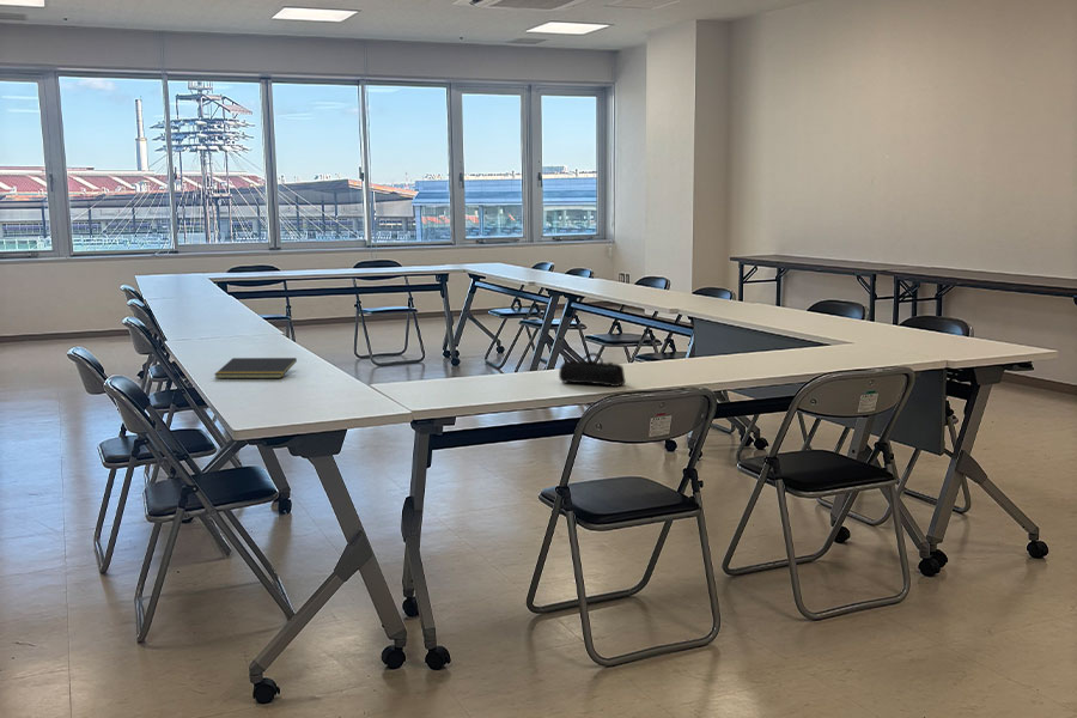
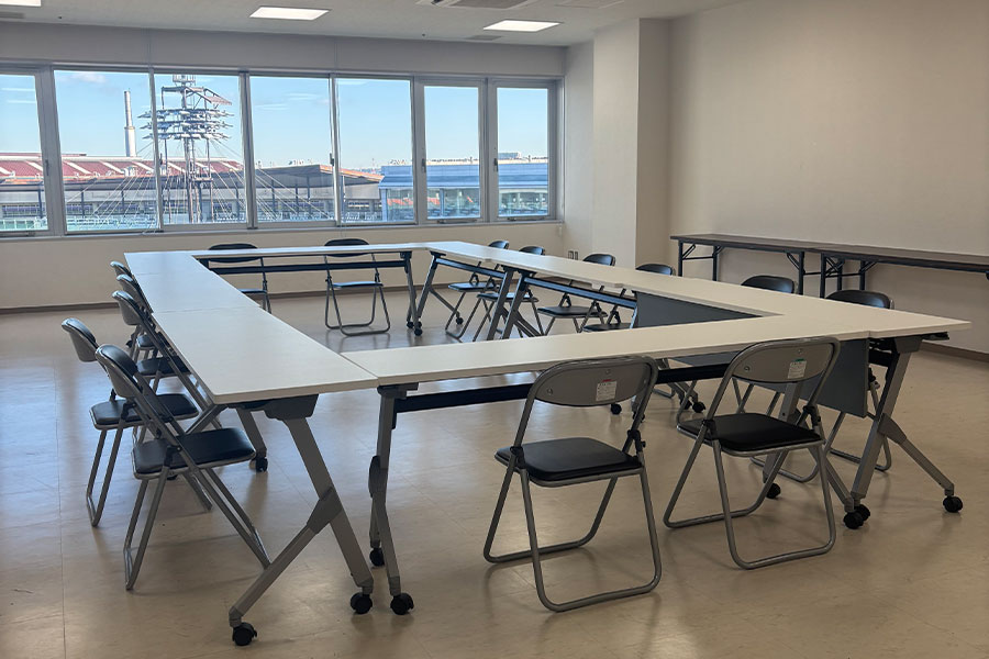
- notepad (256, 367)
- pencil case (591, 367)
